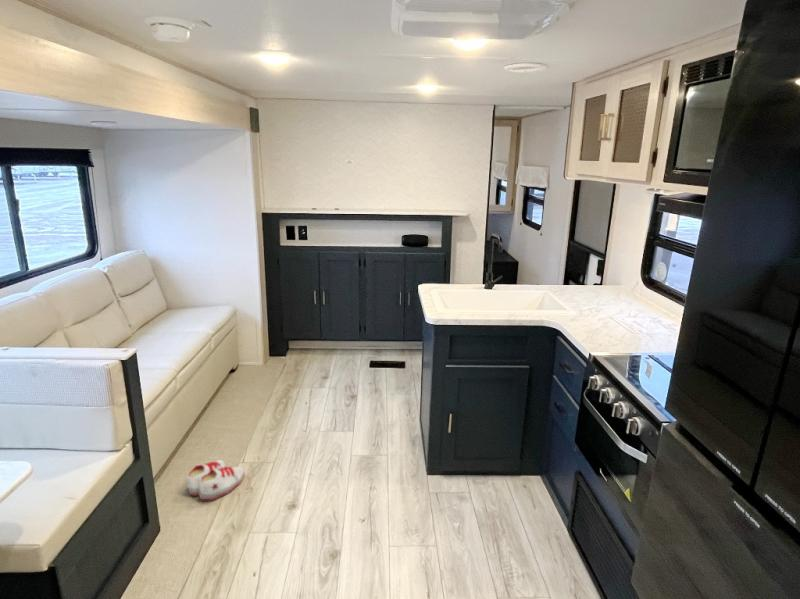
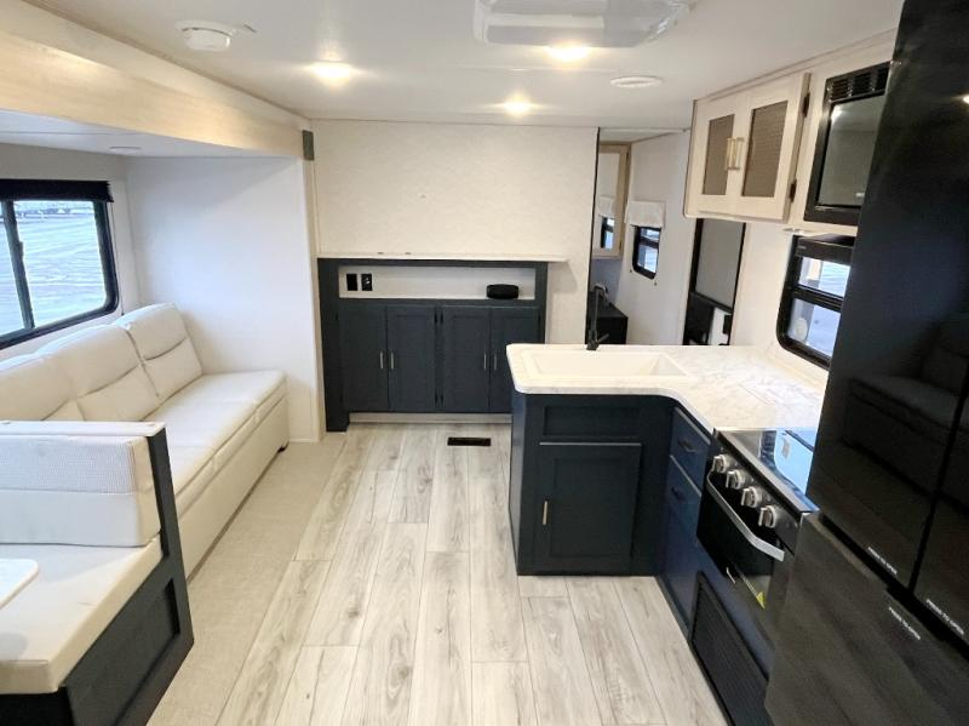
- shoe (214, 473)
